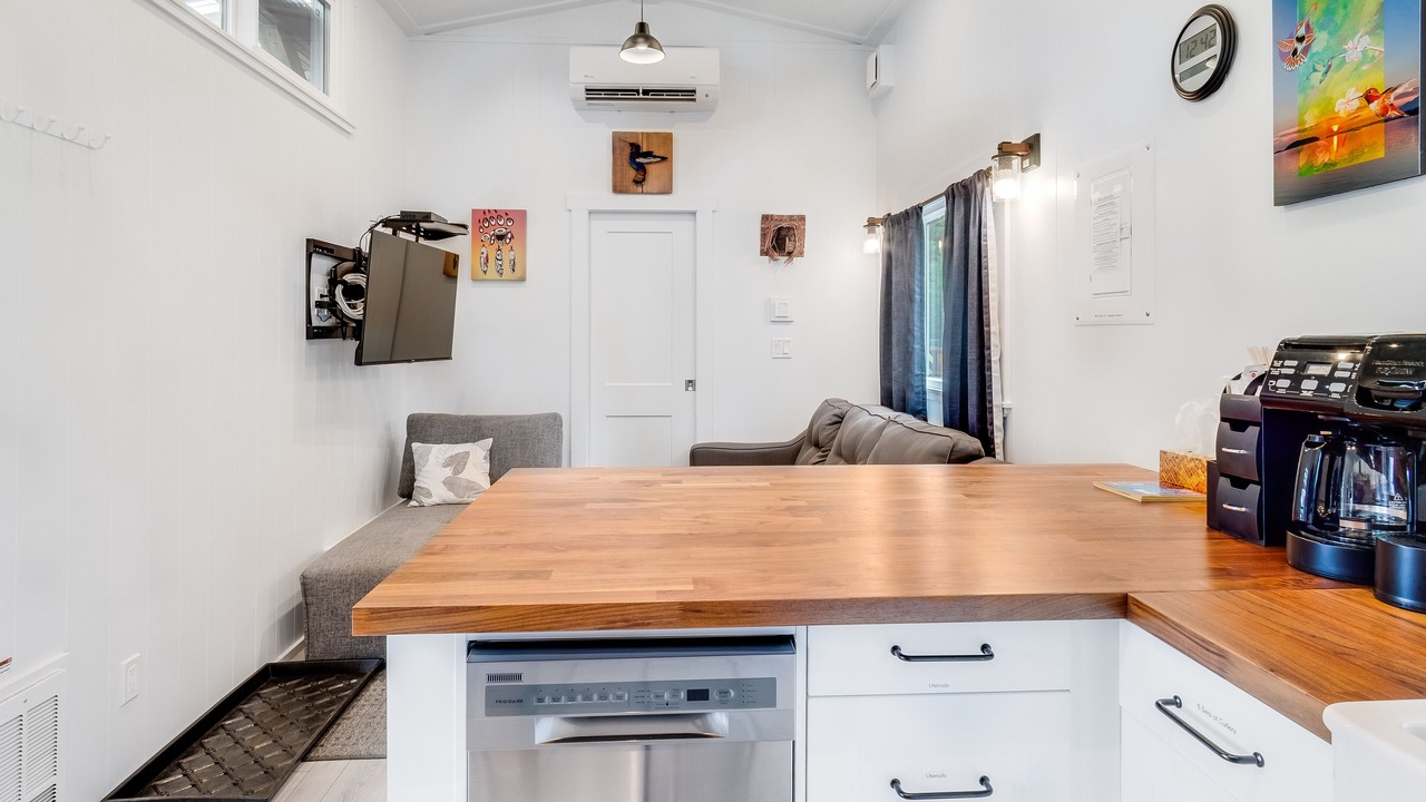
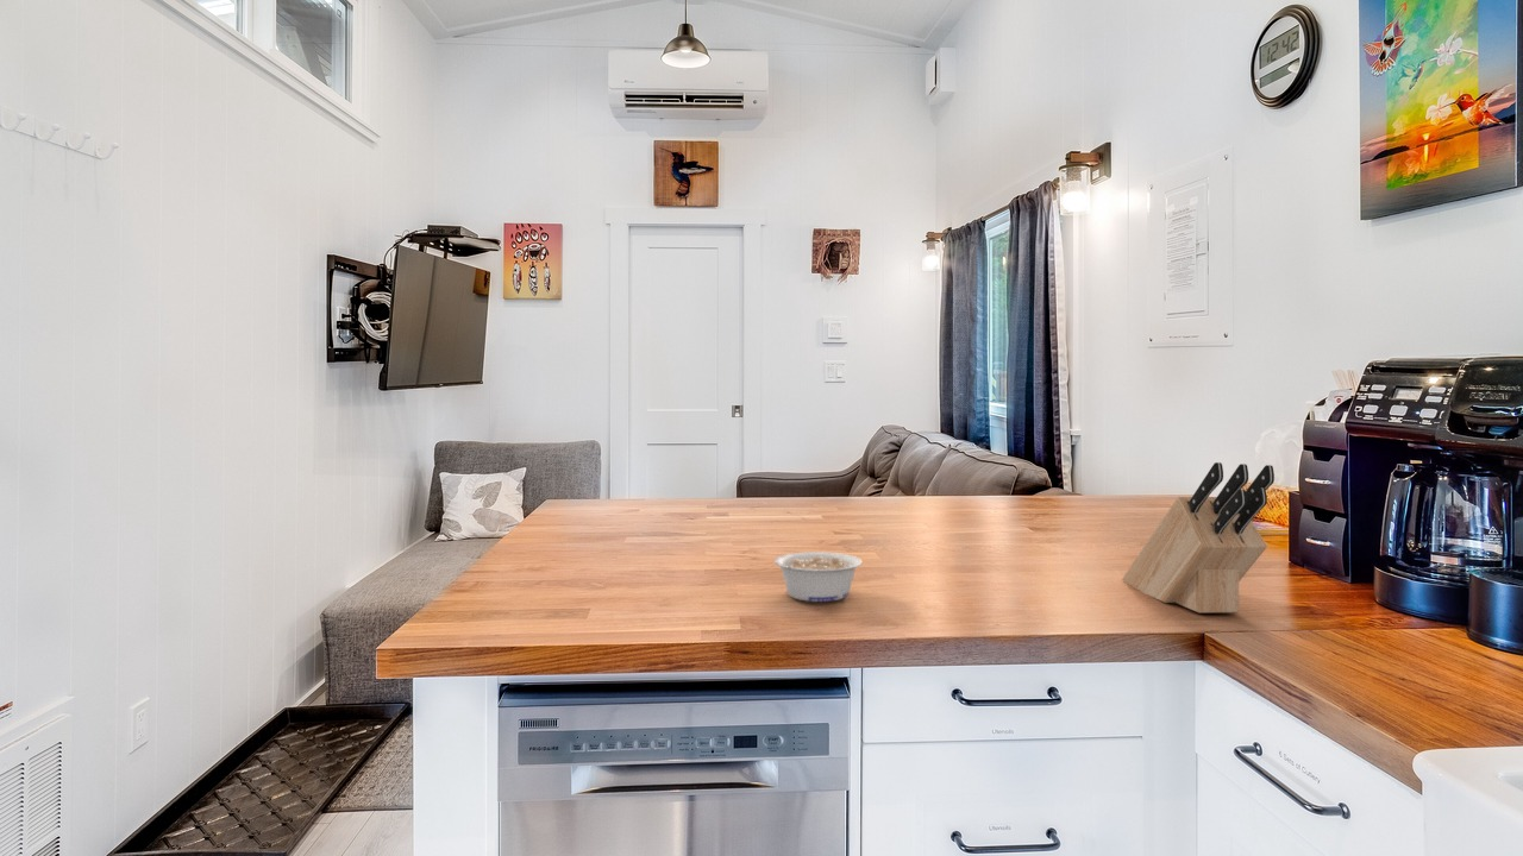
+ legume (817, 574)
+ knife block (1195, 530)
